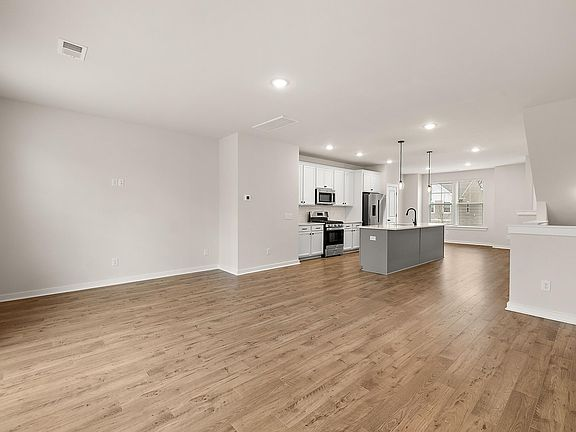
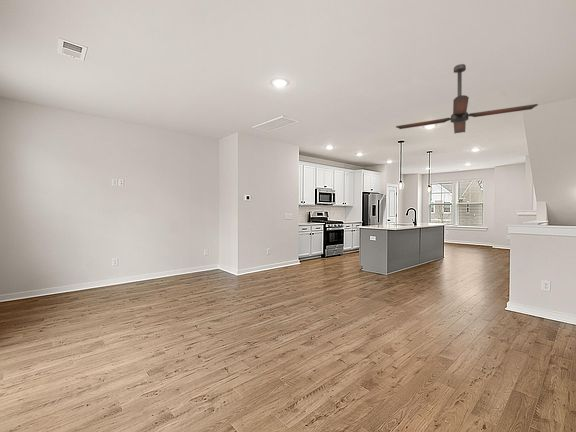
+ ceiling fan (459, 94)
